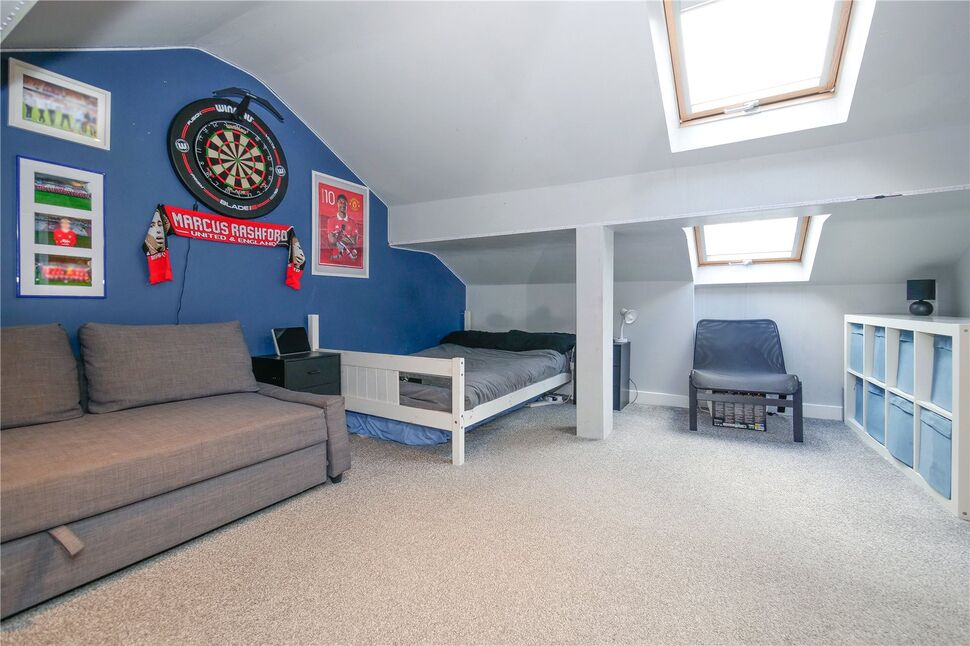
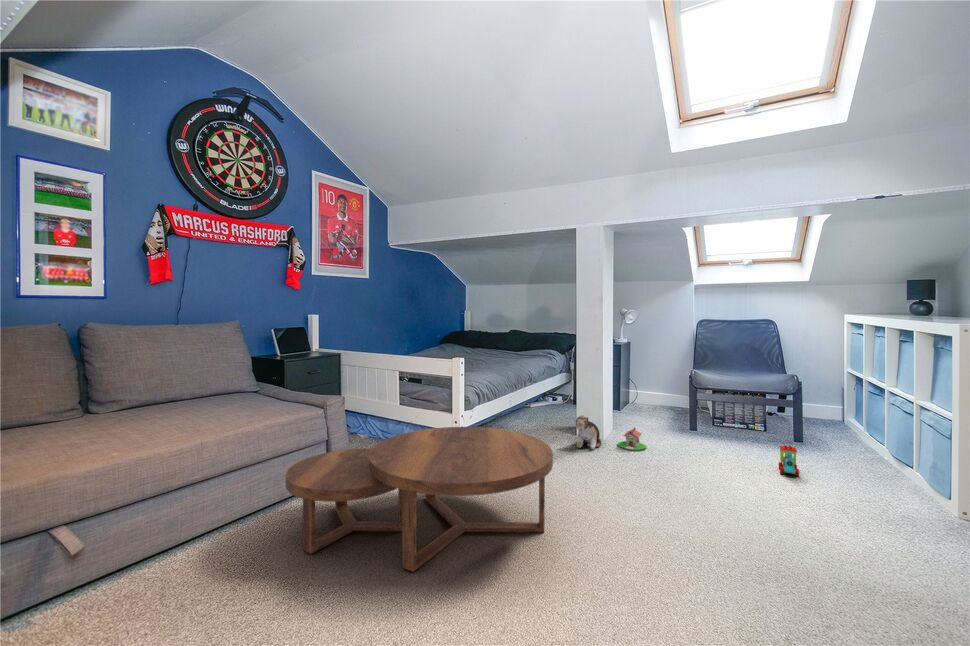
+ coffee table (421, 488)
+ toy house (632, 438)
+ toy train (788, 460)
+ plush toy (589, 428)
